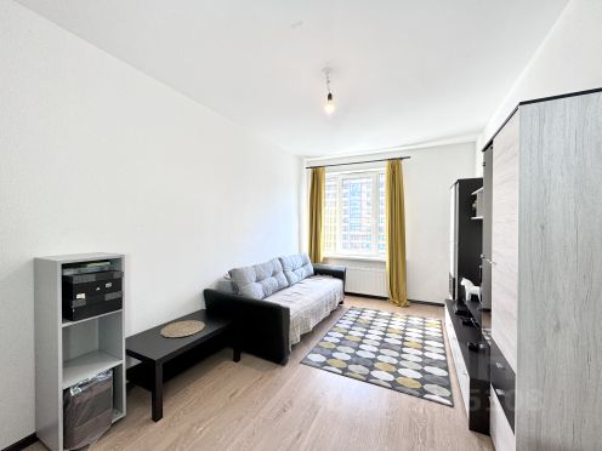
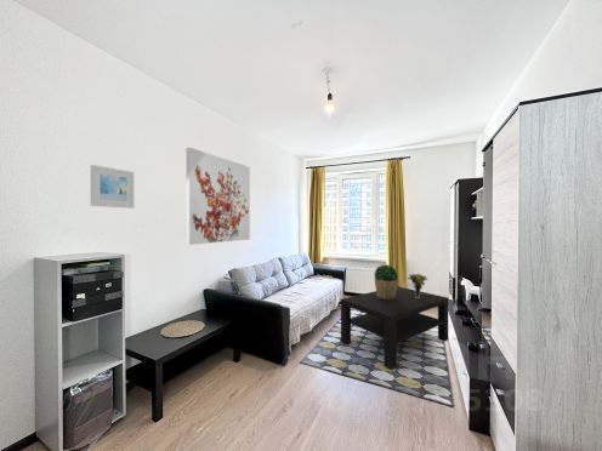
+ coffee table (394, 319)
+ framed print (113, 188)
+ wall art (222, 200)
+ potted plant (386, 280)
+ bouquet (416, 285)
